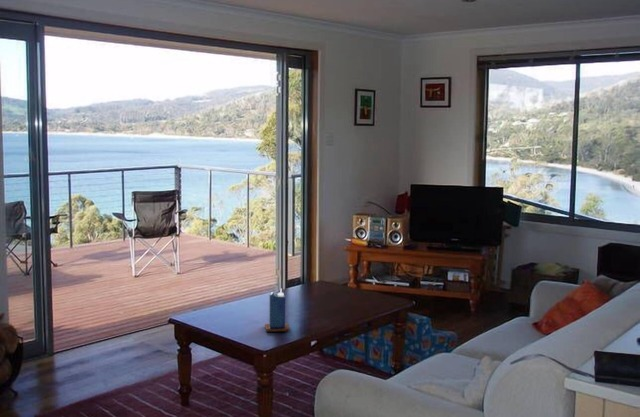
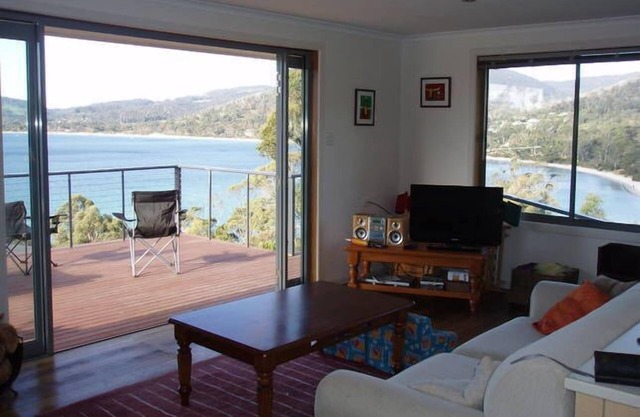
- candle (276, 308)
